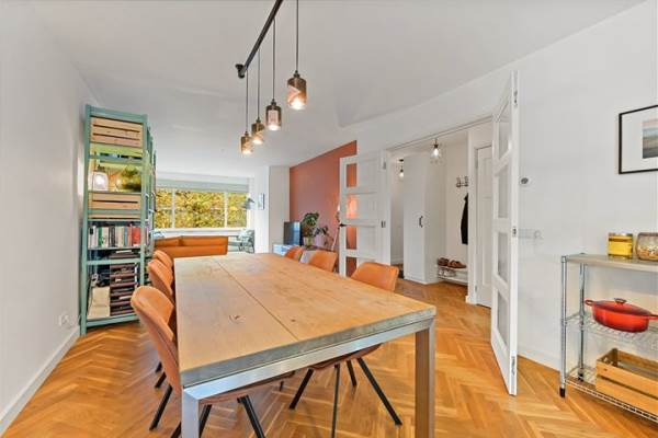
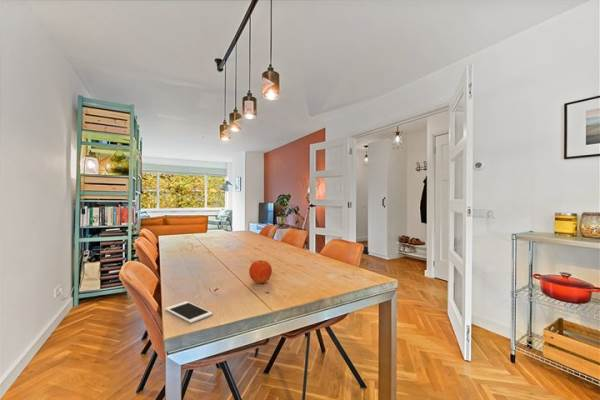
+ fruit (260, 271)
+ cell phone (188, 311)
